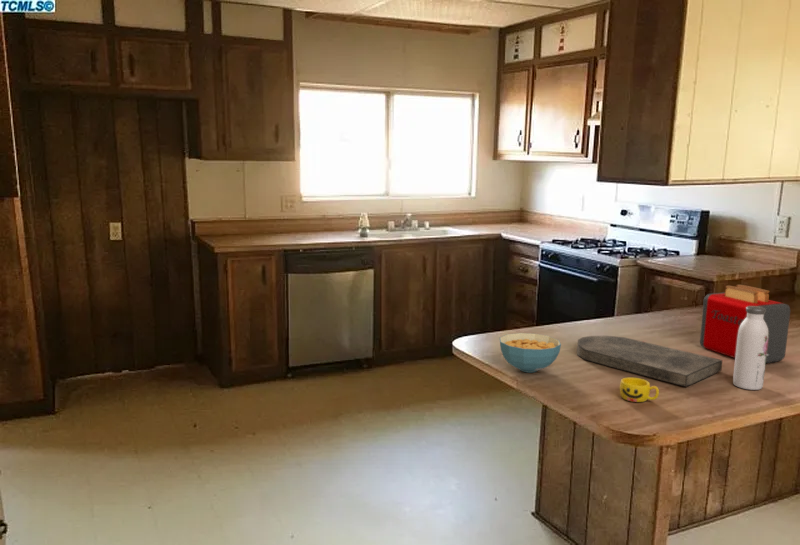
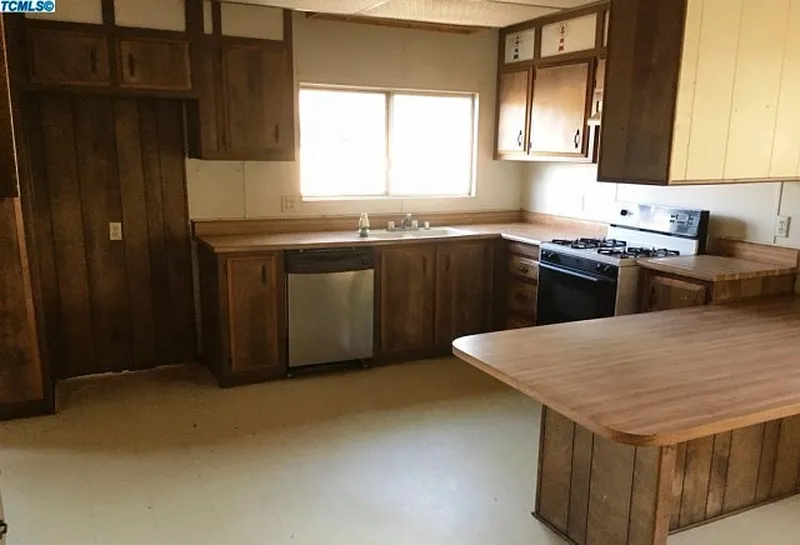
- cutting board (638, 356)
- cereal bowl (529, 355)
- water bottle (751, 346)
- cup (639, 390)
- toaster (742, 321)
